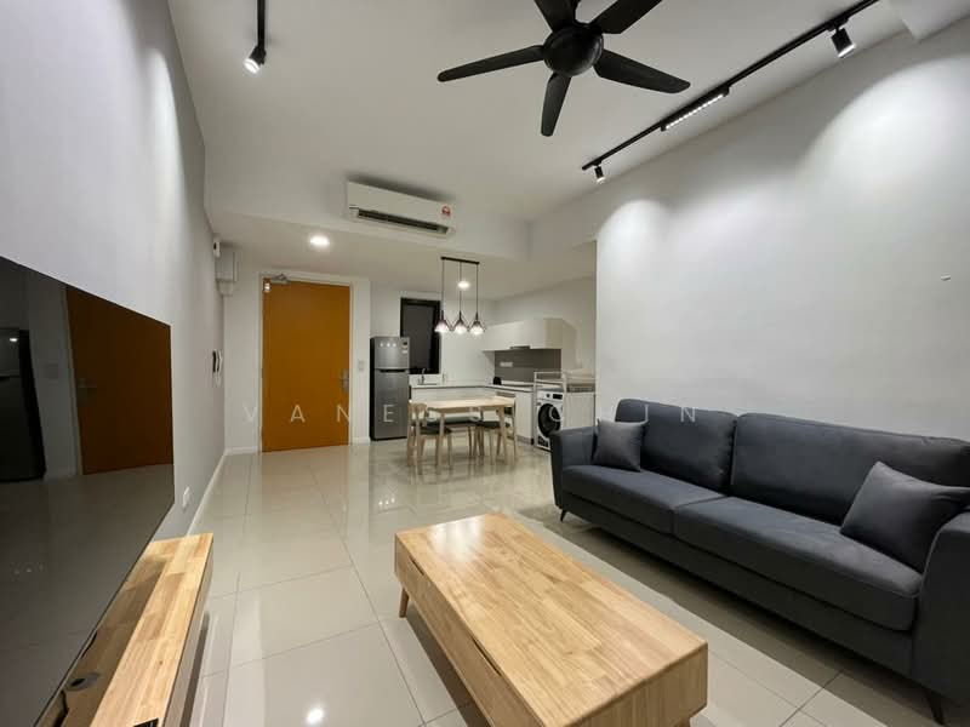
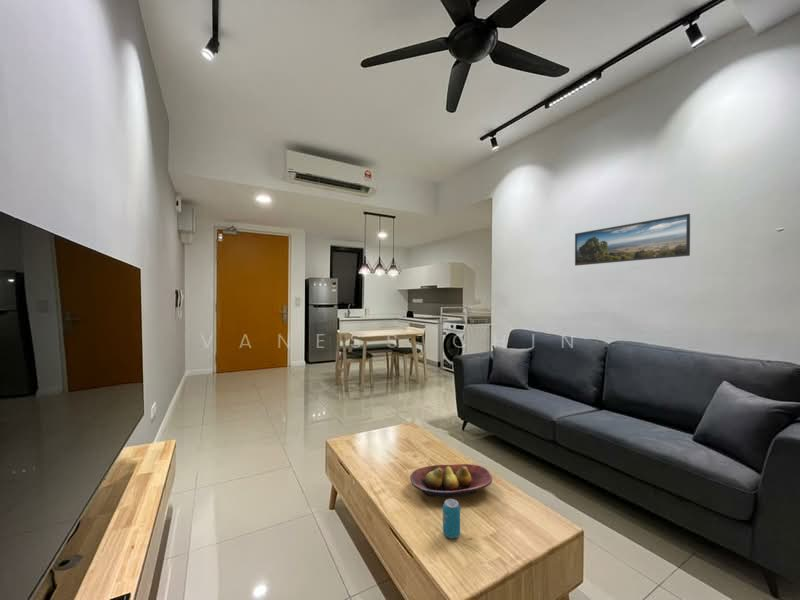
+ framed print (624, 243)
+ fruit bowl (451, 477)
+ beverage can (451, 518)
